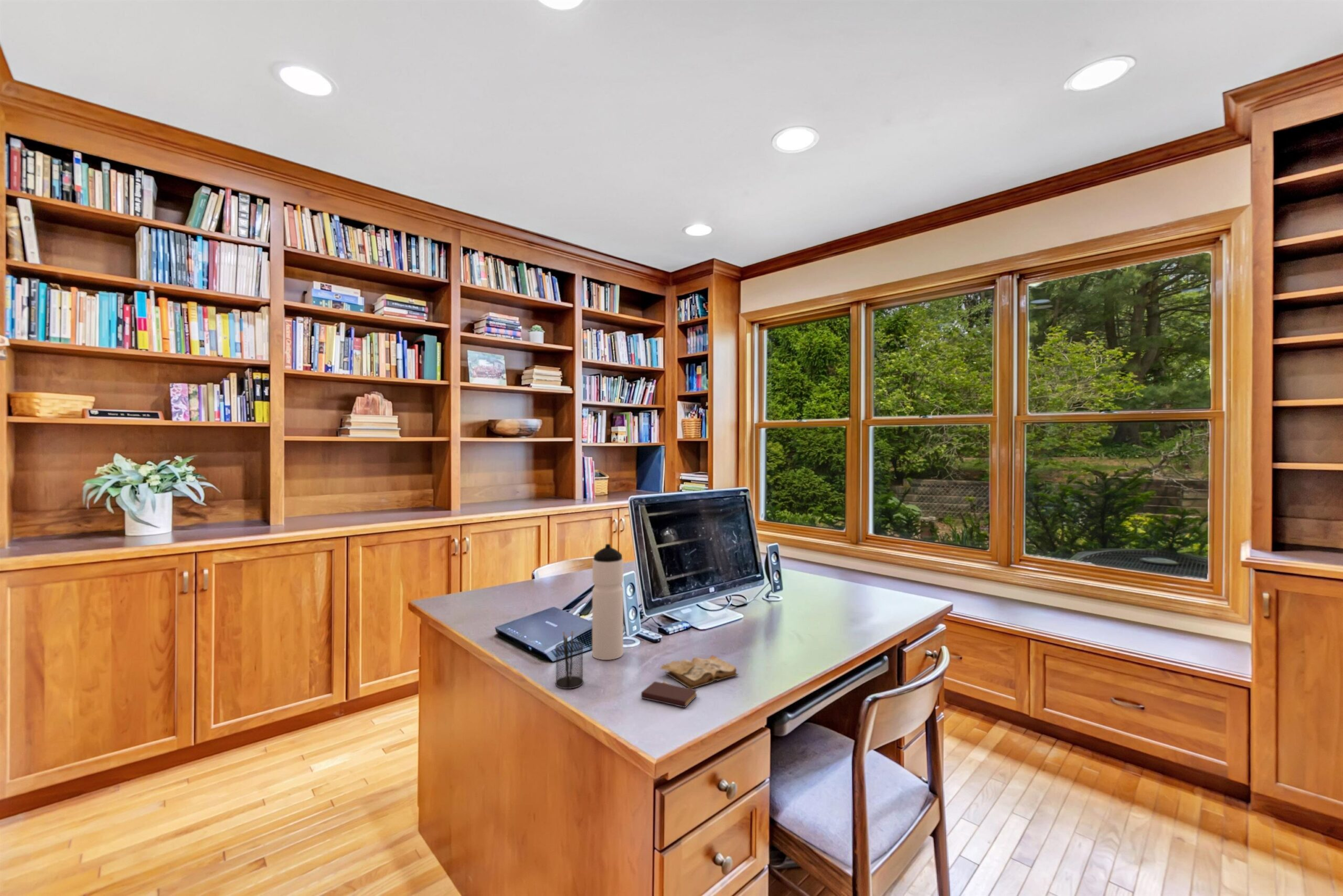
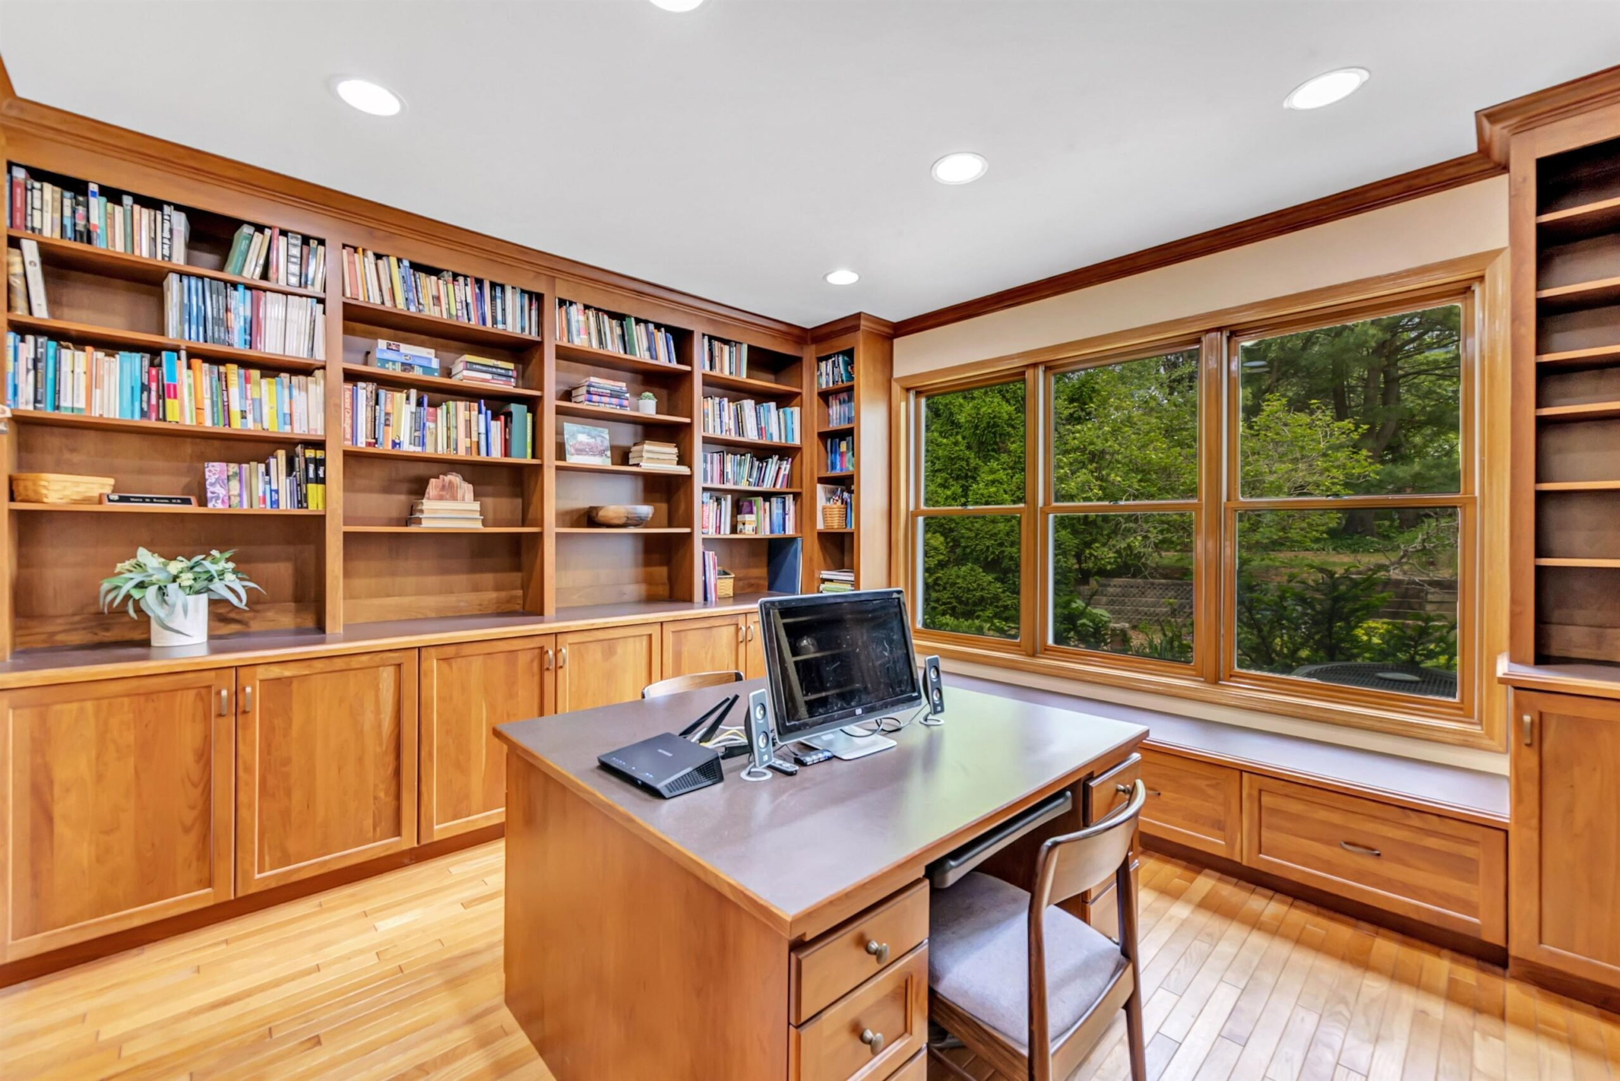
- water bottle (607, 599)
- book (688, 677)
- pencil holder (569, 656)
